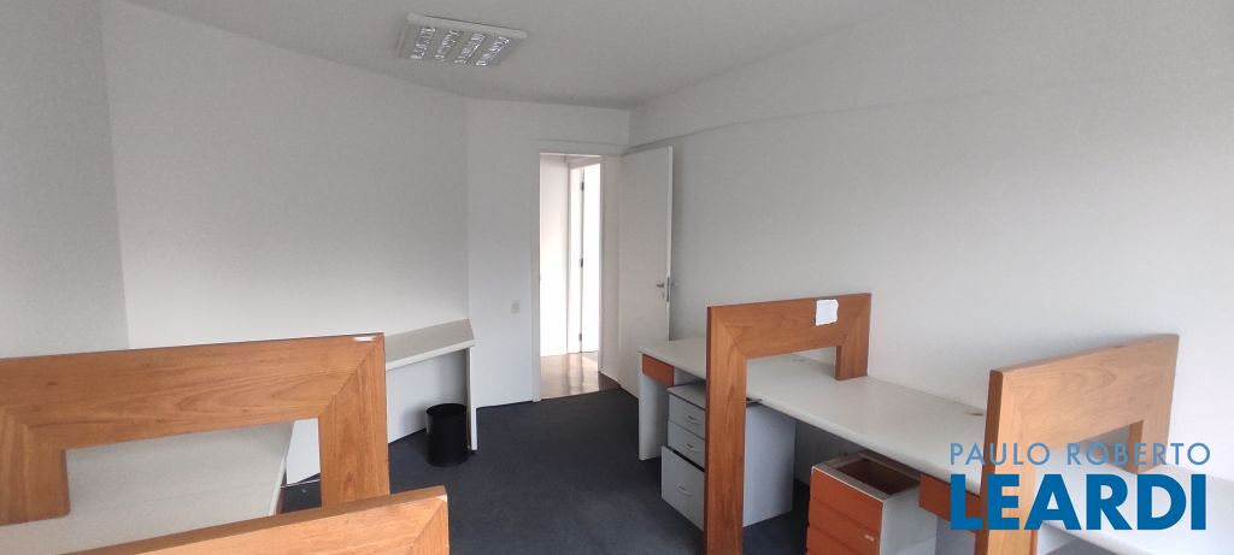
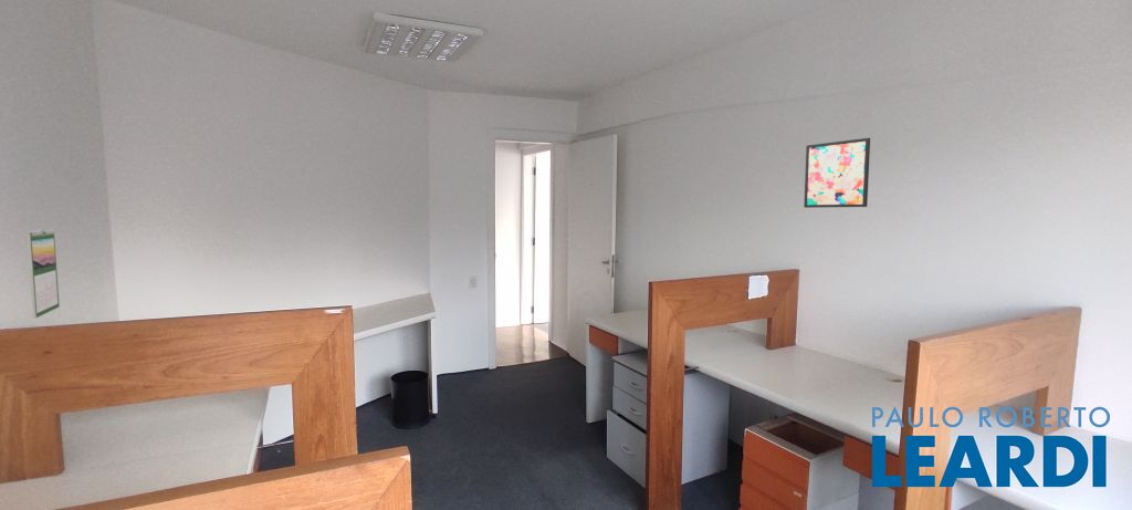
+ calendar (43, 270)
+ wall art (835, 174)
